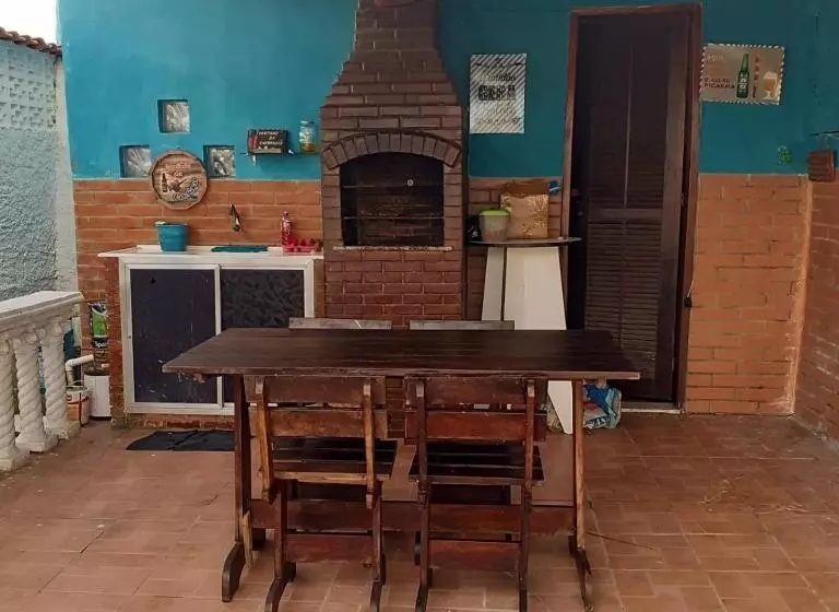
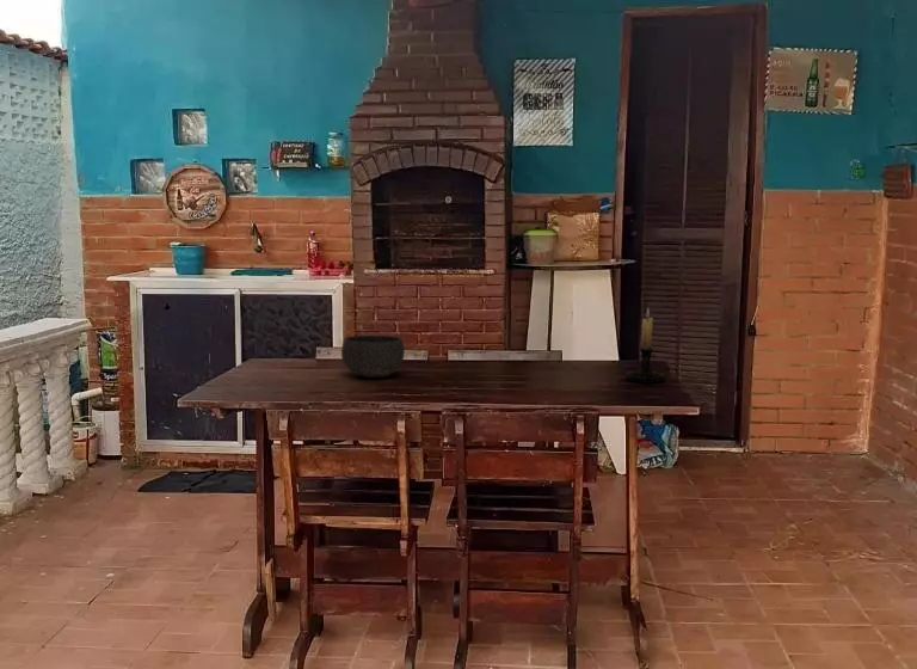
+ bowl (373, 356)
+ candle holder (646, 344)
